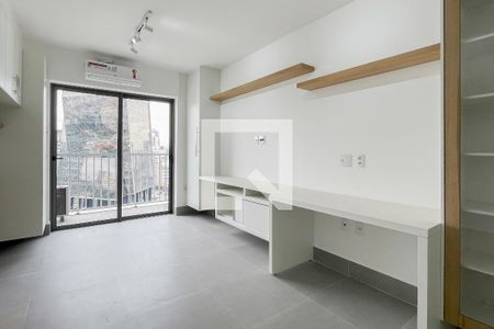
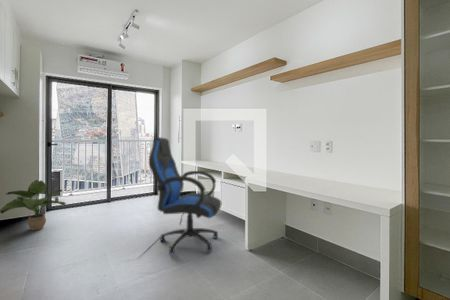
+ chair (188, 194)
+ potted plant (34, 205)
